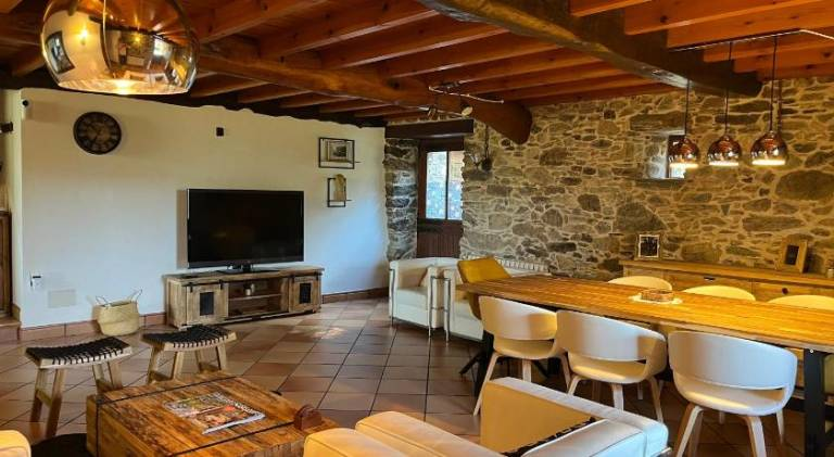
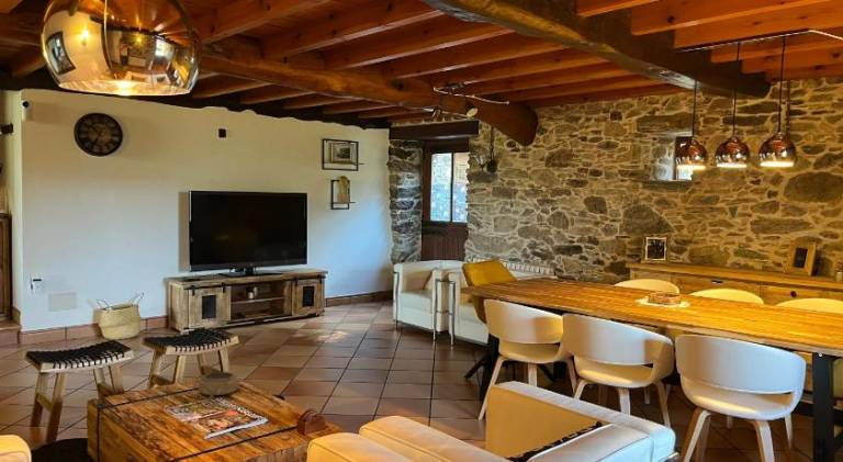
+ decorative bowl (220, 383)
